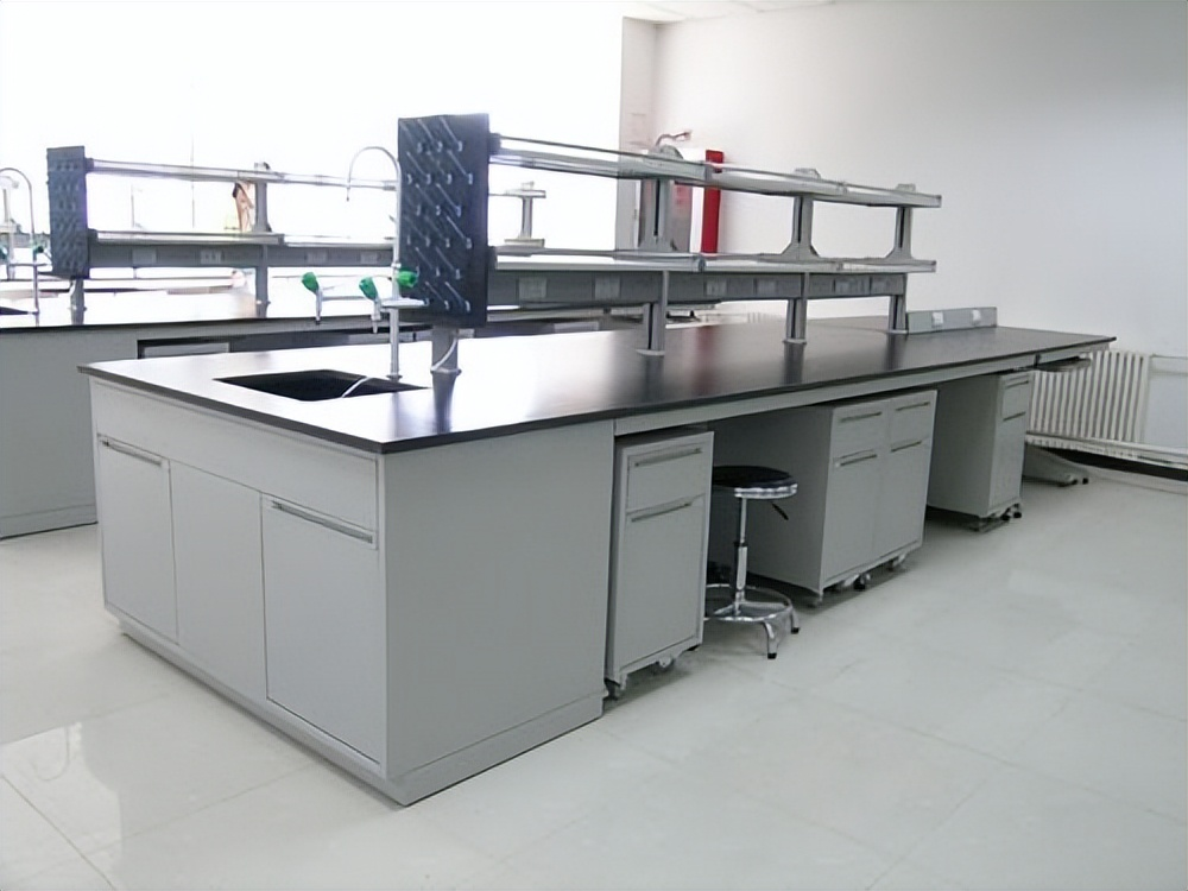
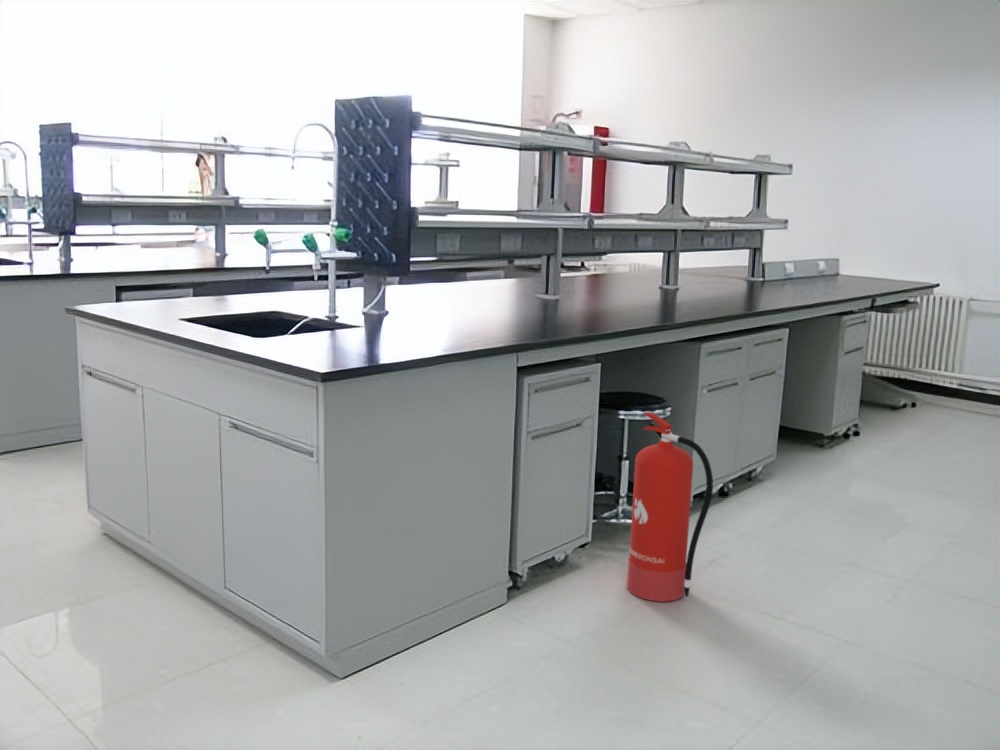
+ fire extinguisher (673, 509)
